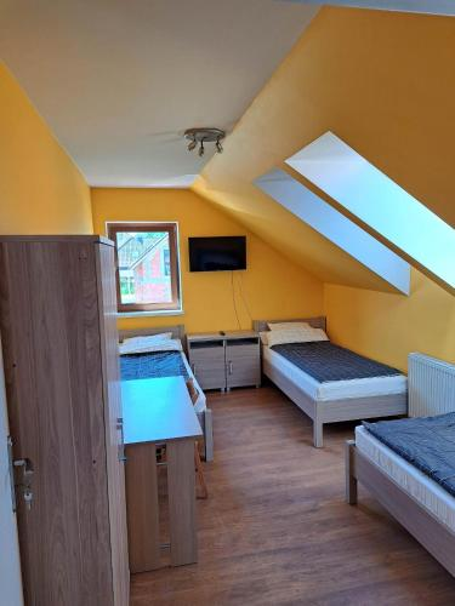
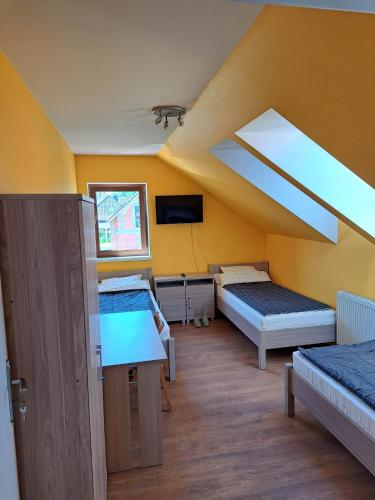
+ boots (201, 317)
